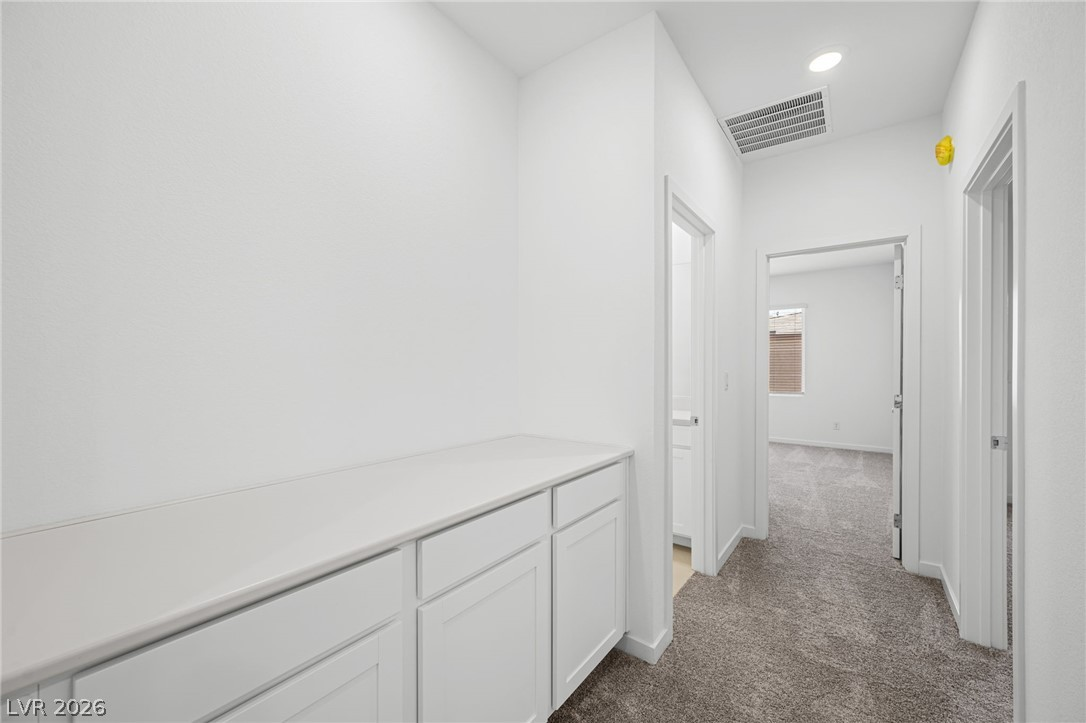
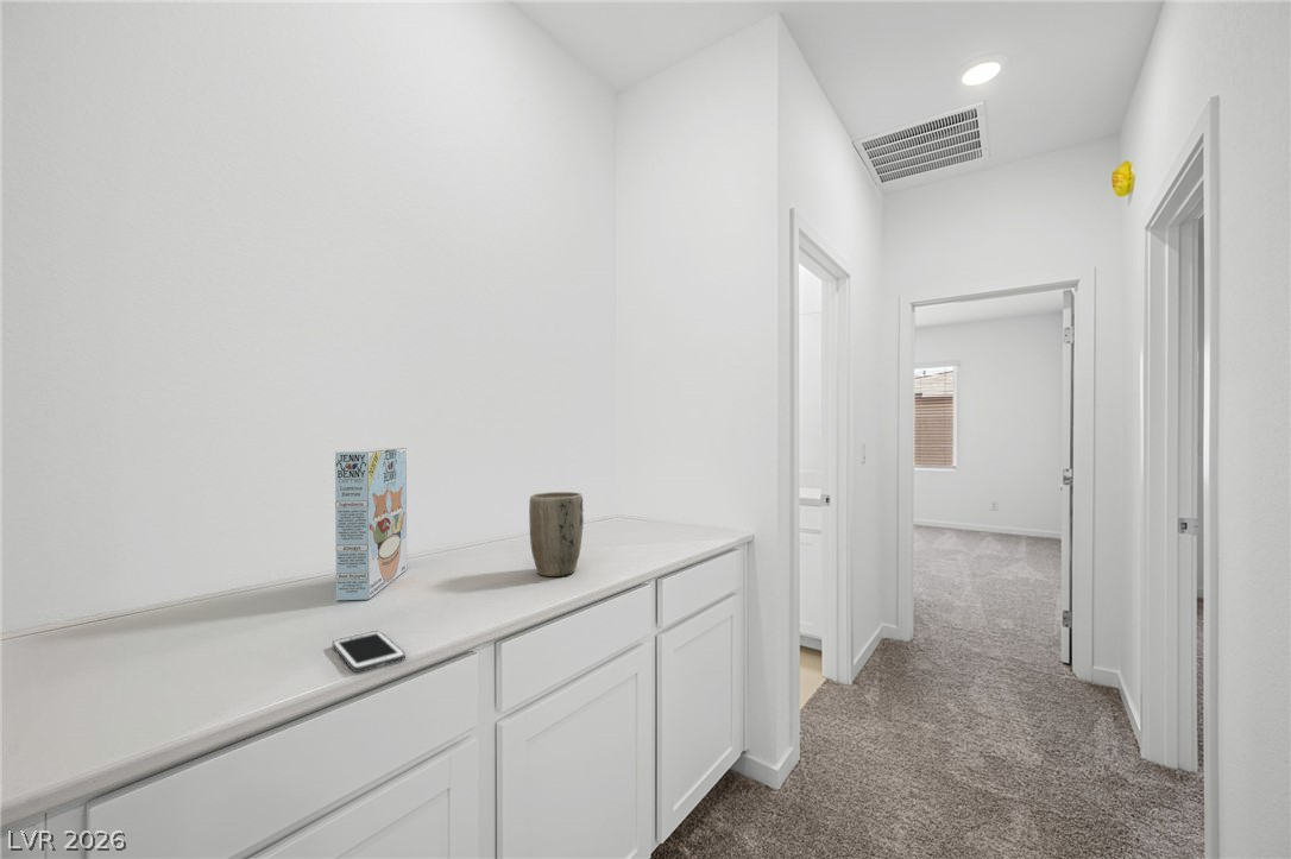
+ cereal box (374, 516)
+ cell phone (367, 650)
+ plant pot (556, 532)
